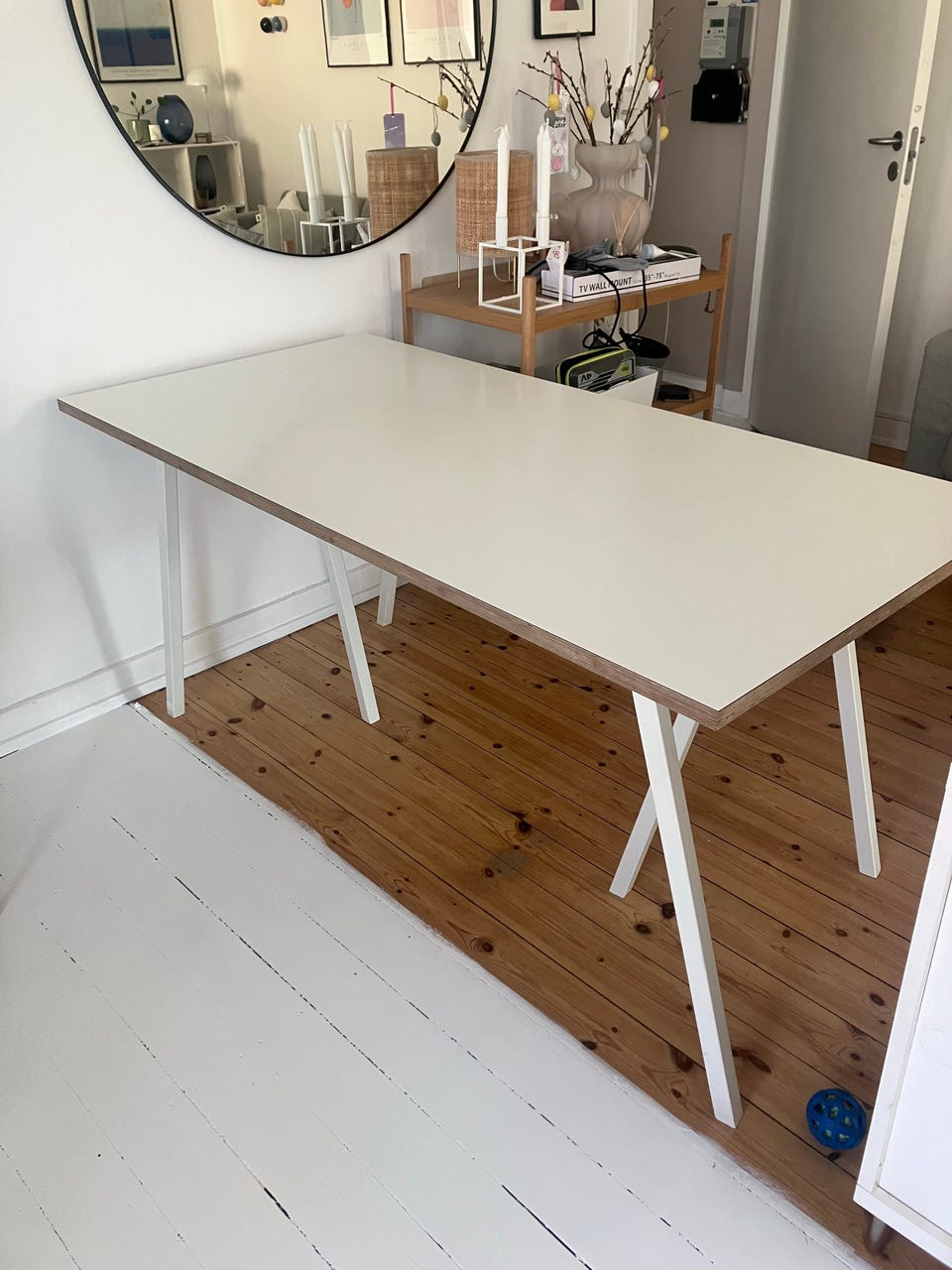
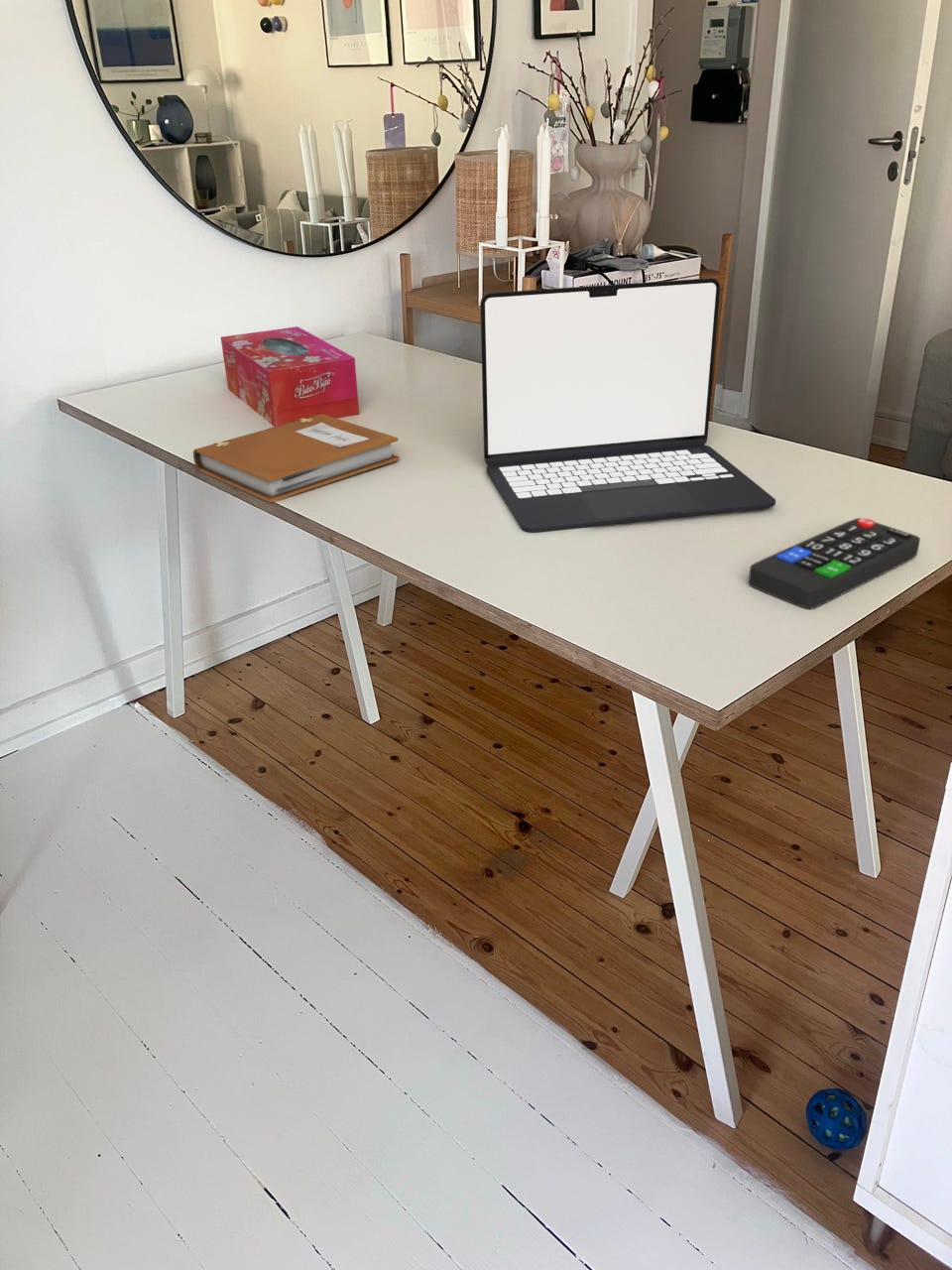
+ tissue box (288, 374)
+ remote control (836, 559)
+ laptop (627, 400)
+ notebook (299, 452)
